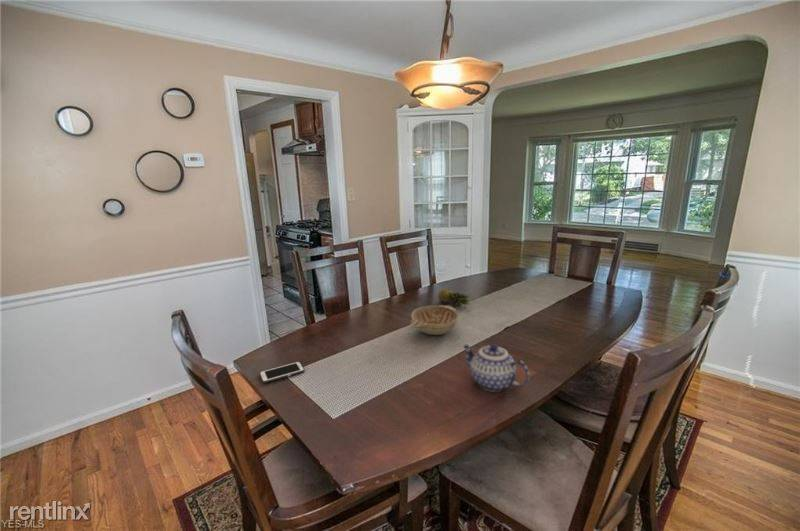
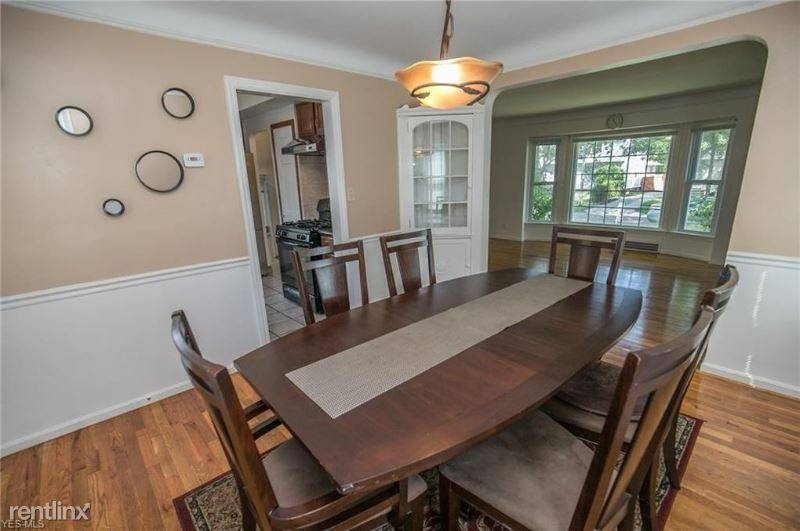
- decorative bowl (434, 322)
- teapot (493, 364)
- cell phone (282, 372)
- fruit (453, 297)
